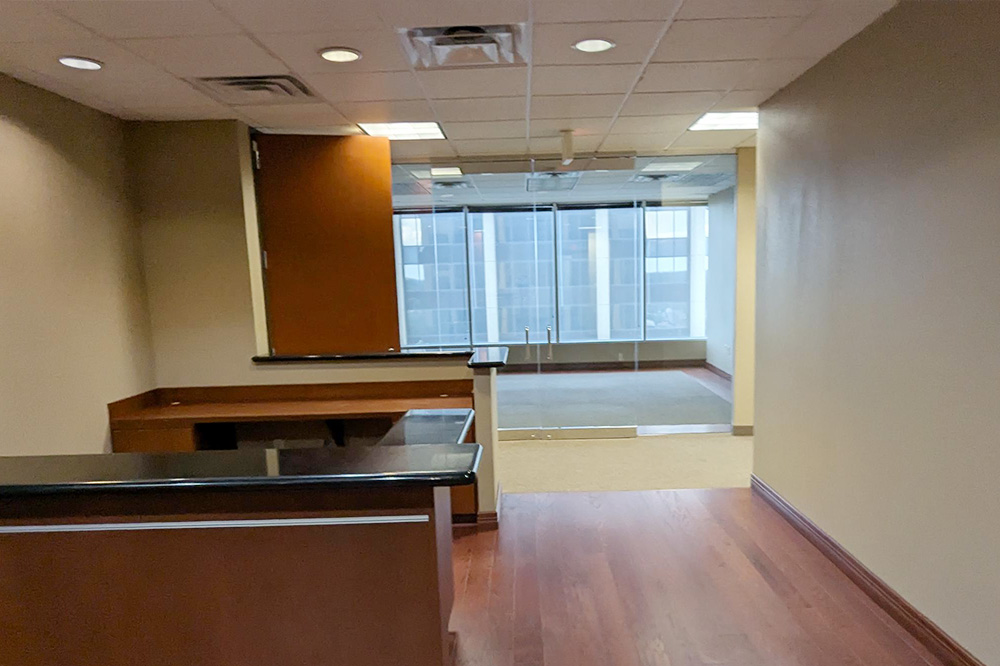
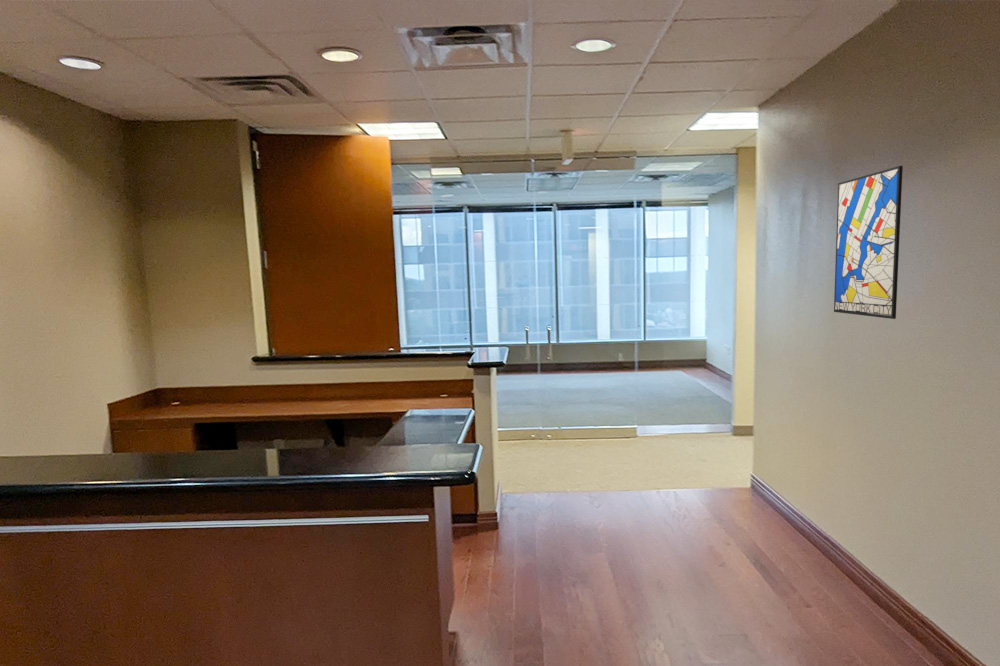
+ wall art (864, 246)
